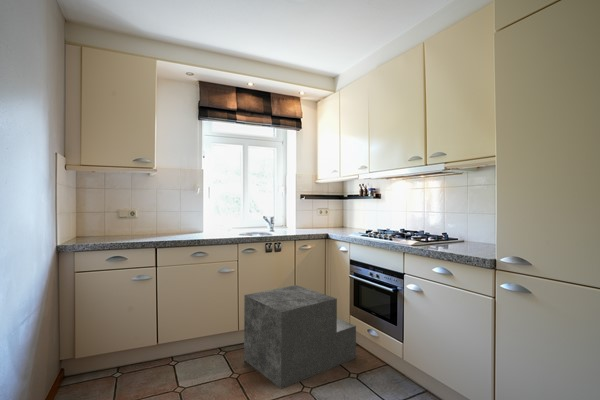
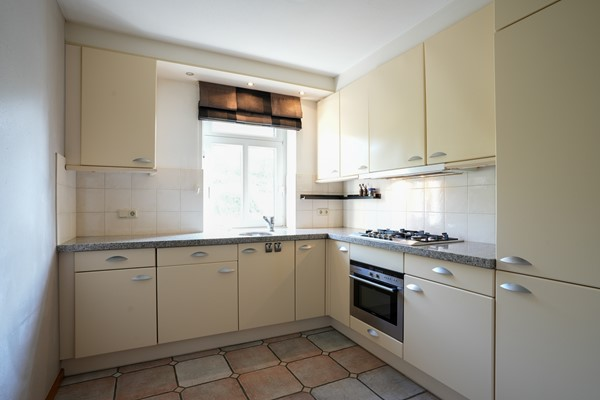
- step stool (300, 326)
